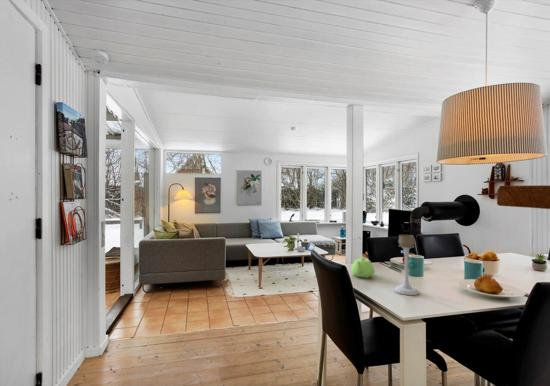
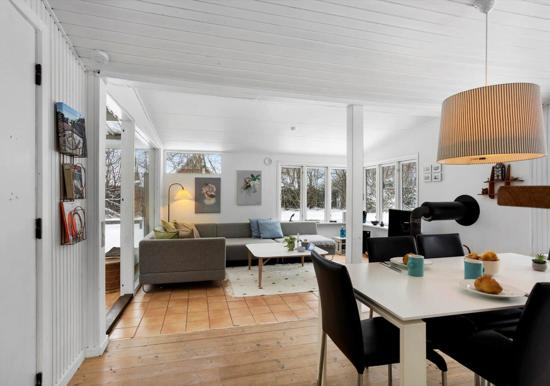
- teapot (362, 266)
- candle holder (406, 263)
